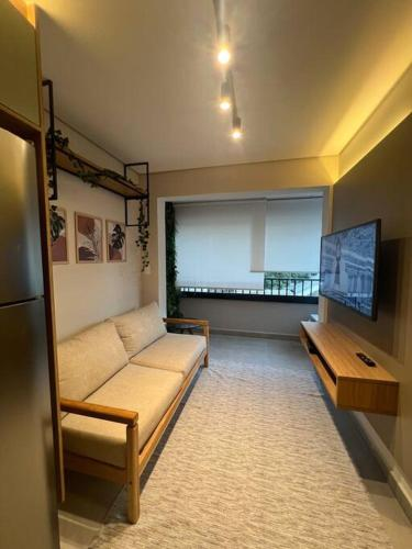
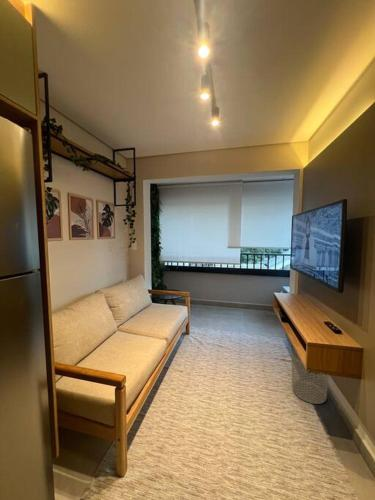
+ waste bin (309, 374)
